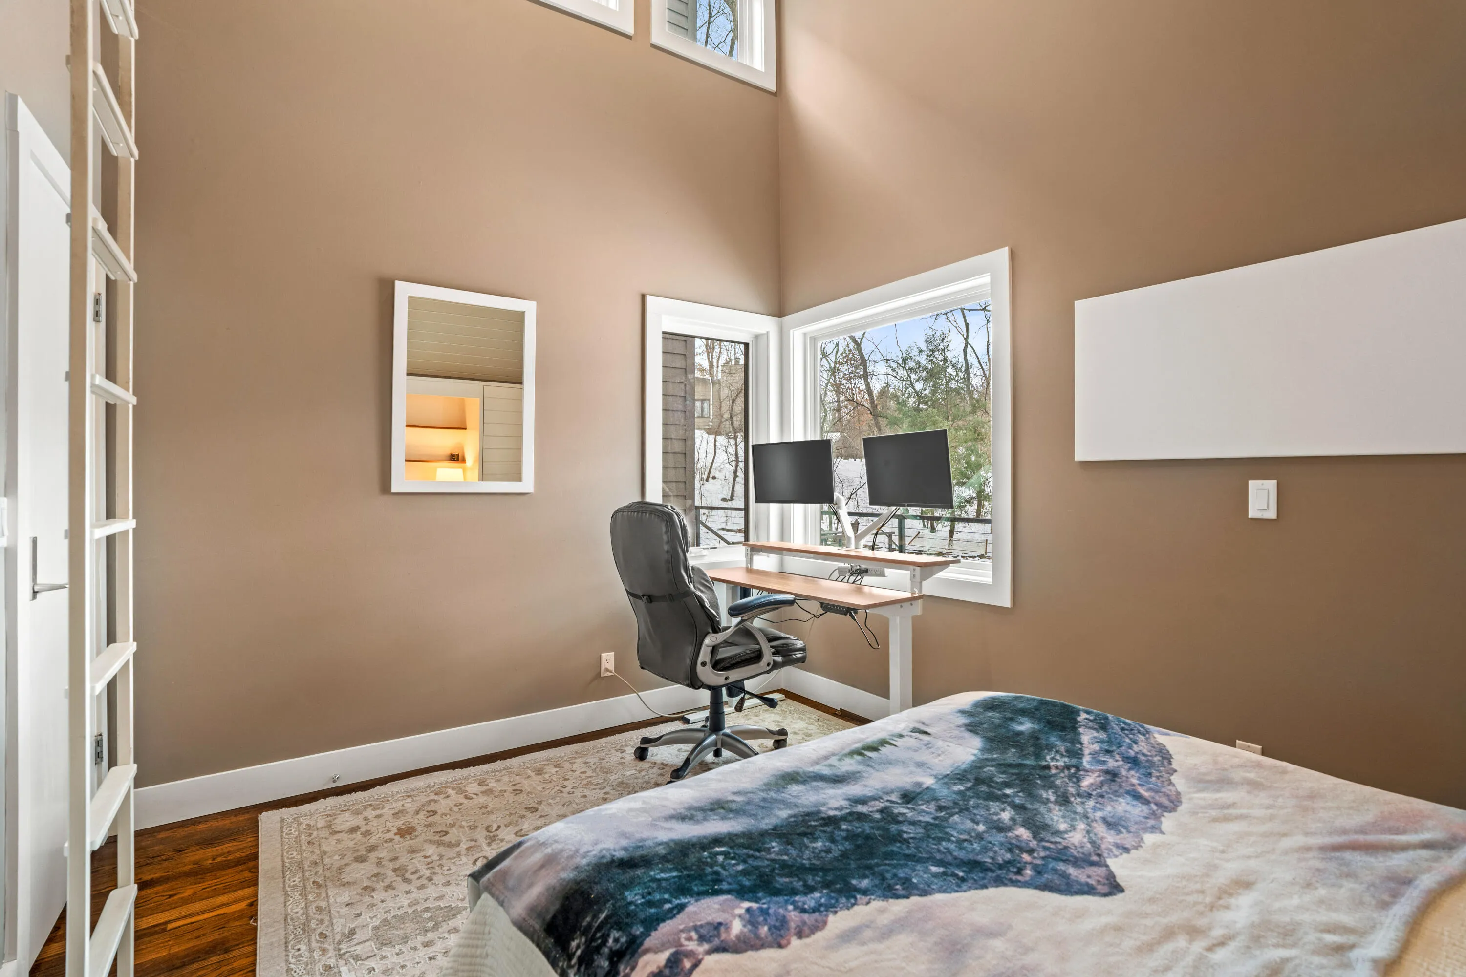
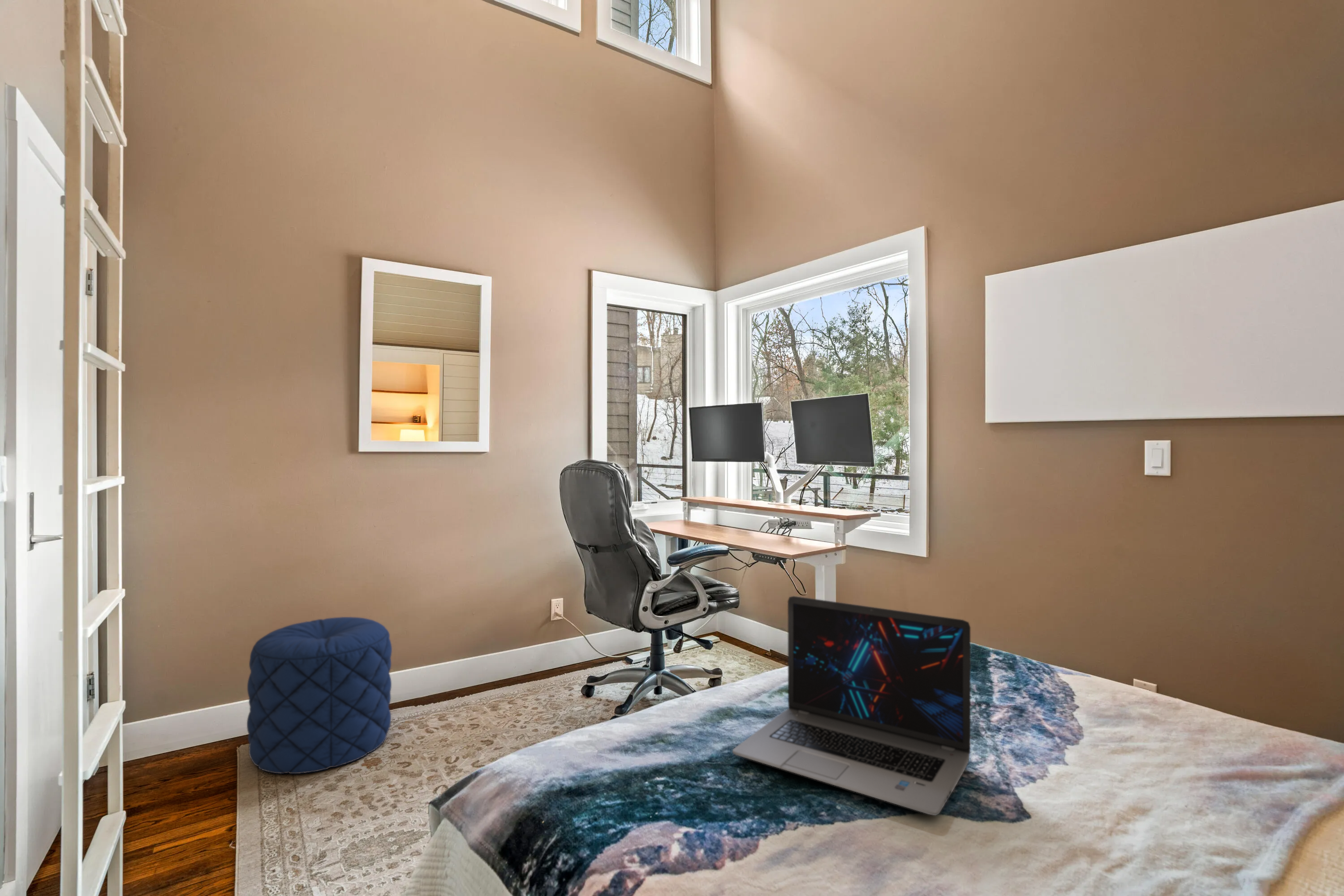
+ laptop (850, 691)
+ pouf (323, 686)
